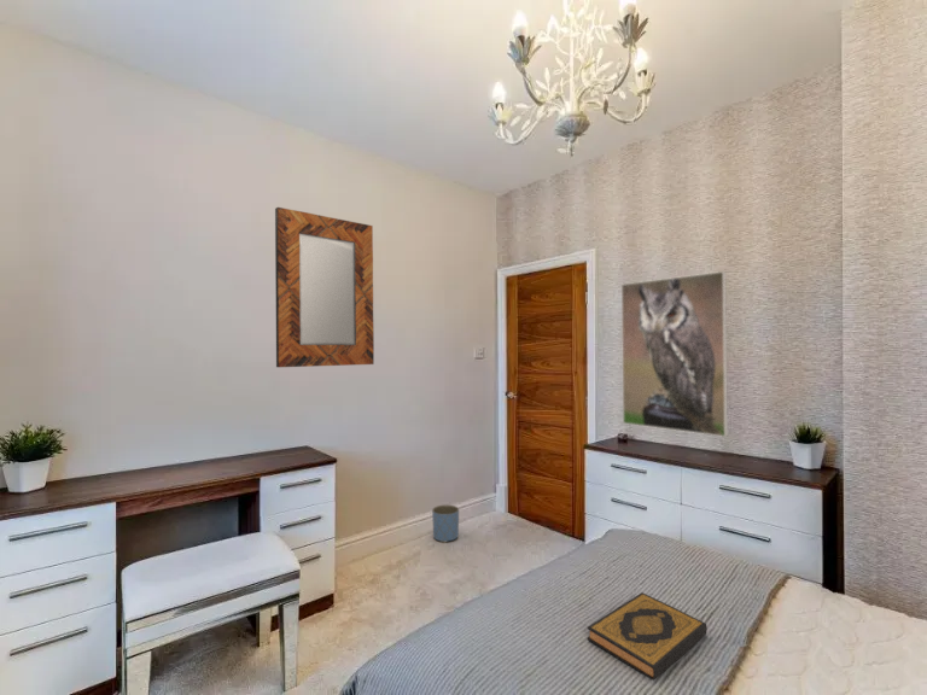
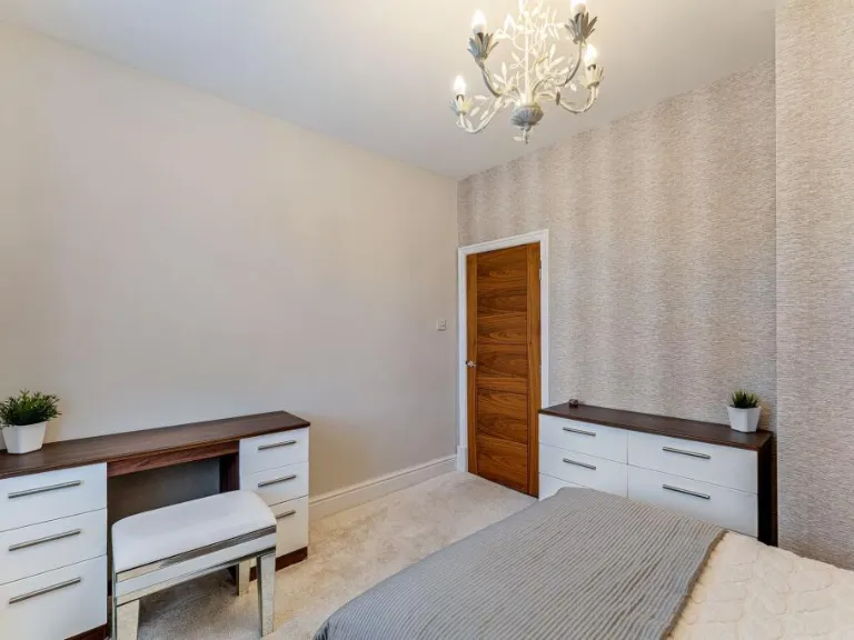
- planter (445, 522)
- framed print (670, 354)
- home mirror (327, 291)
- hardback book (647, 631)
